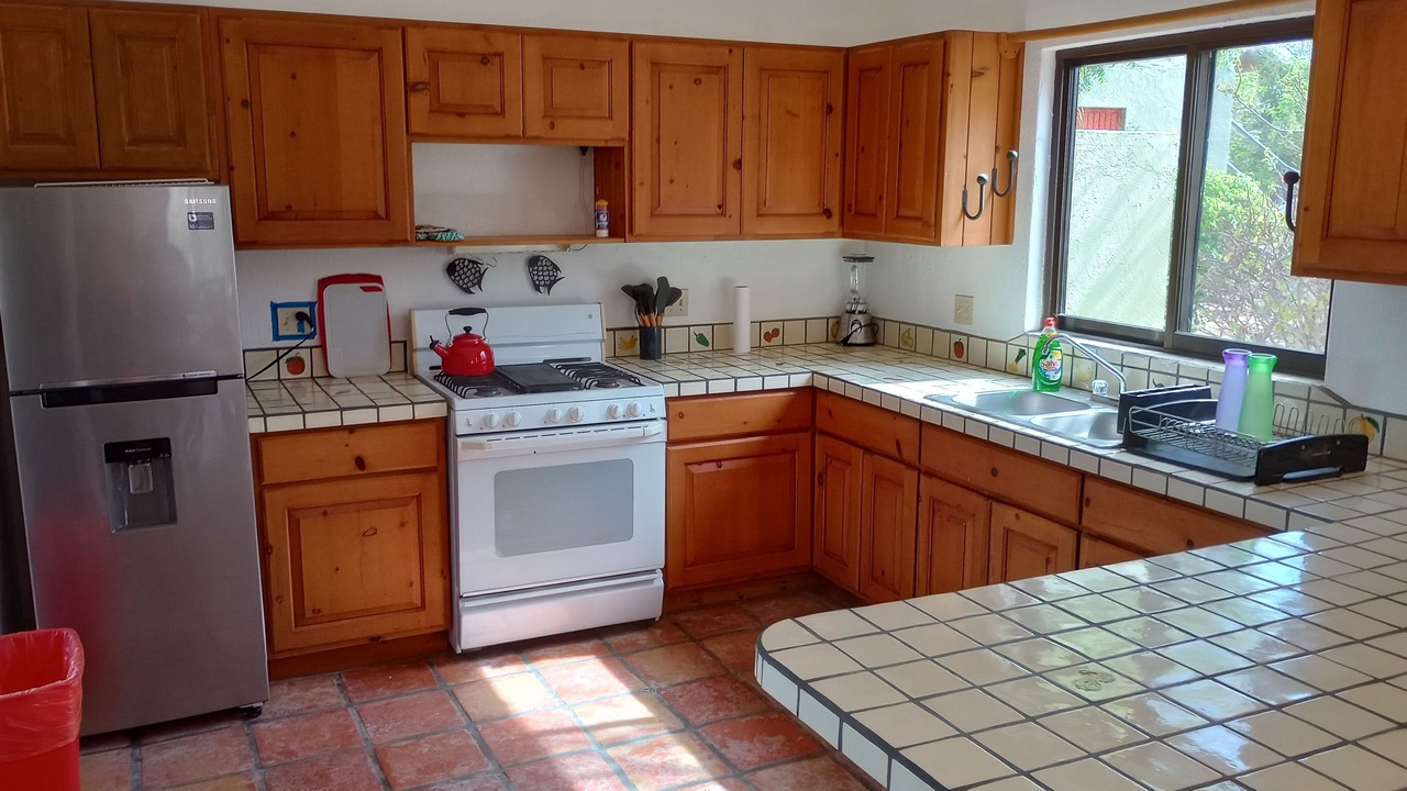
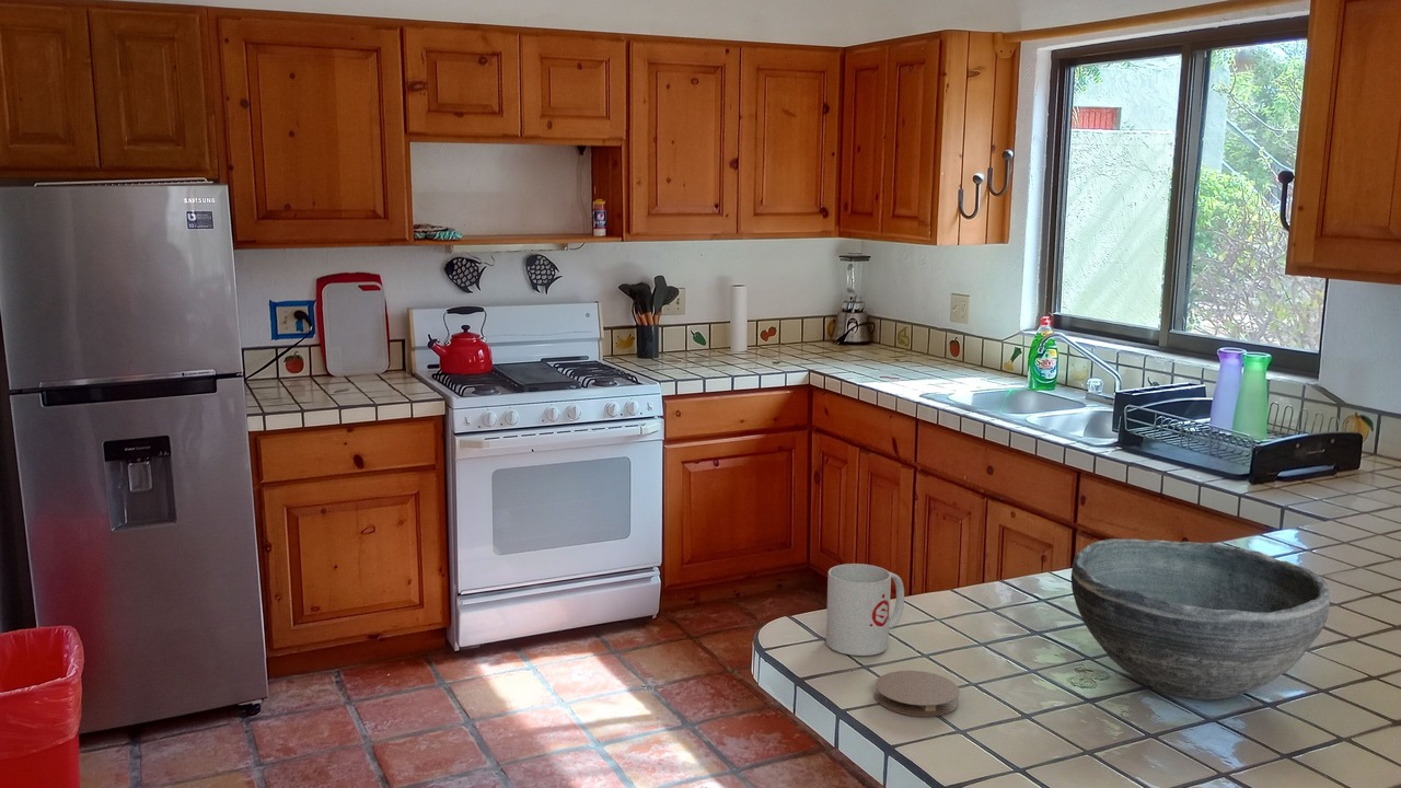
+ bowl (1190, 624)
+ mug (868, 605)
+ coaster (916, 692)
